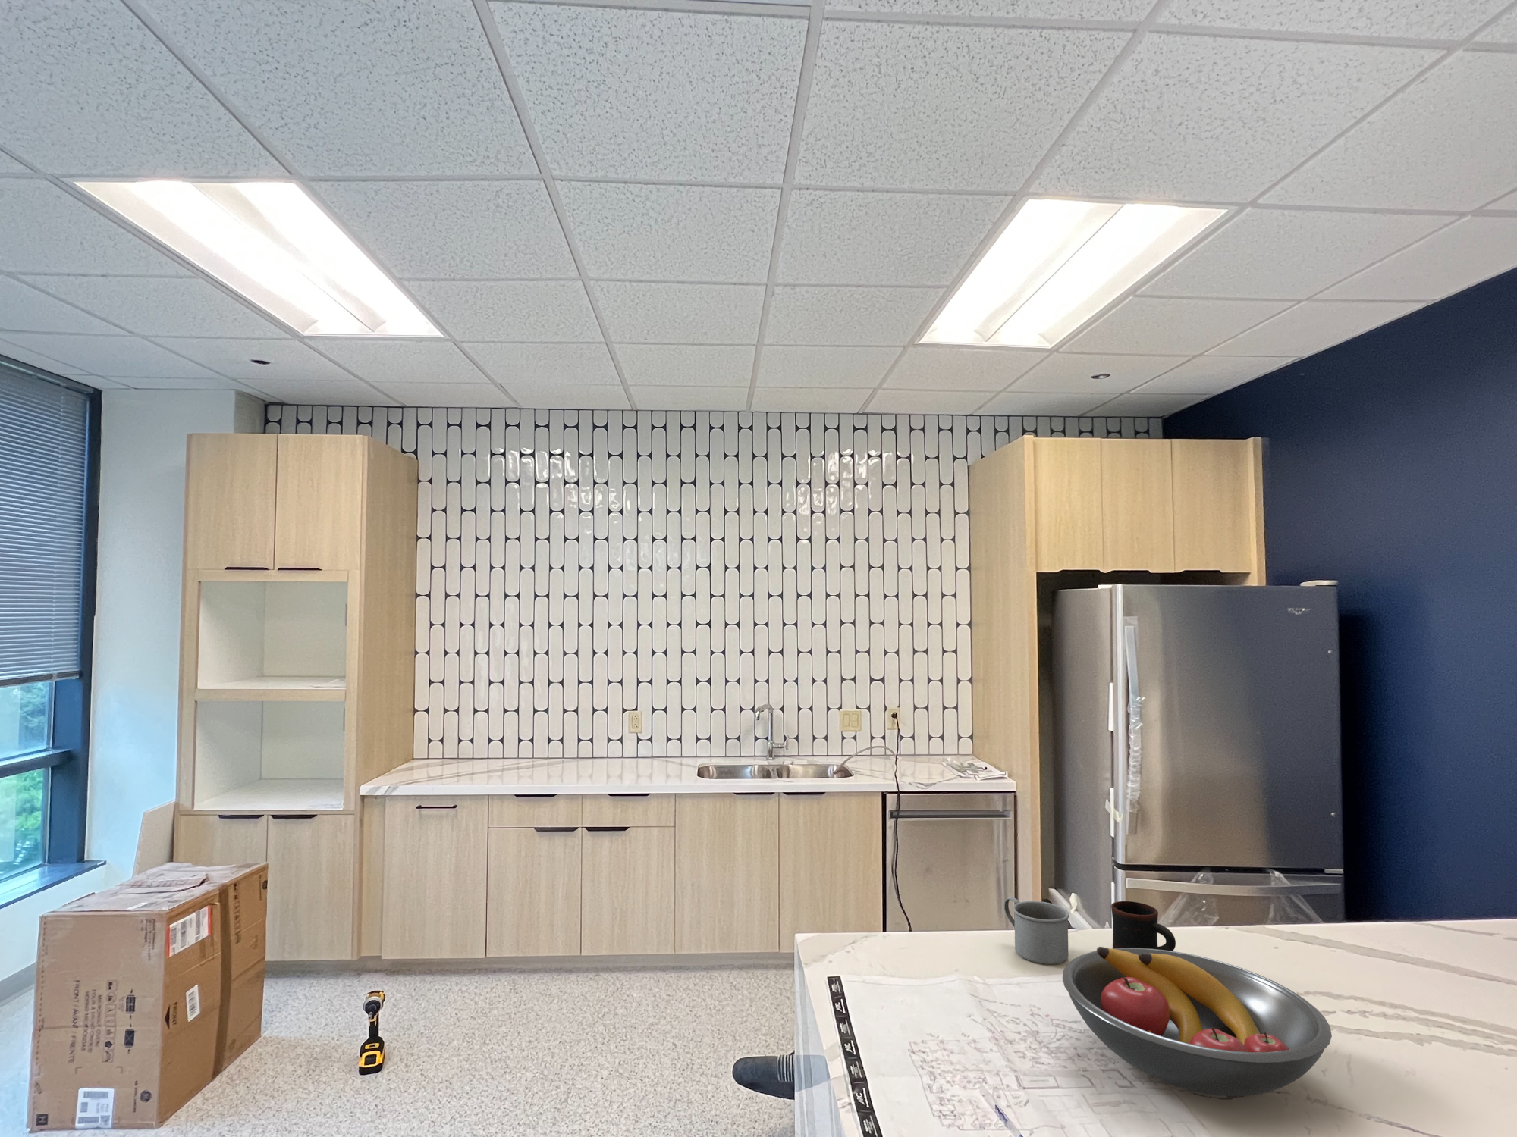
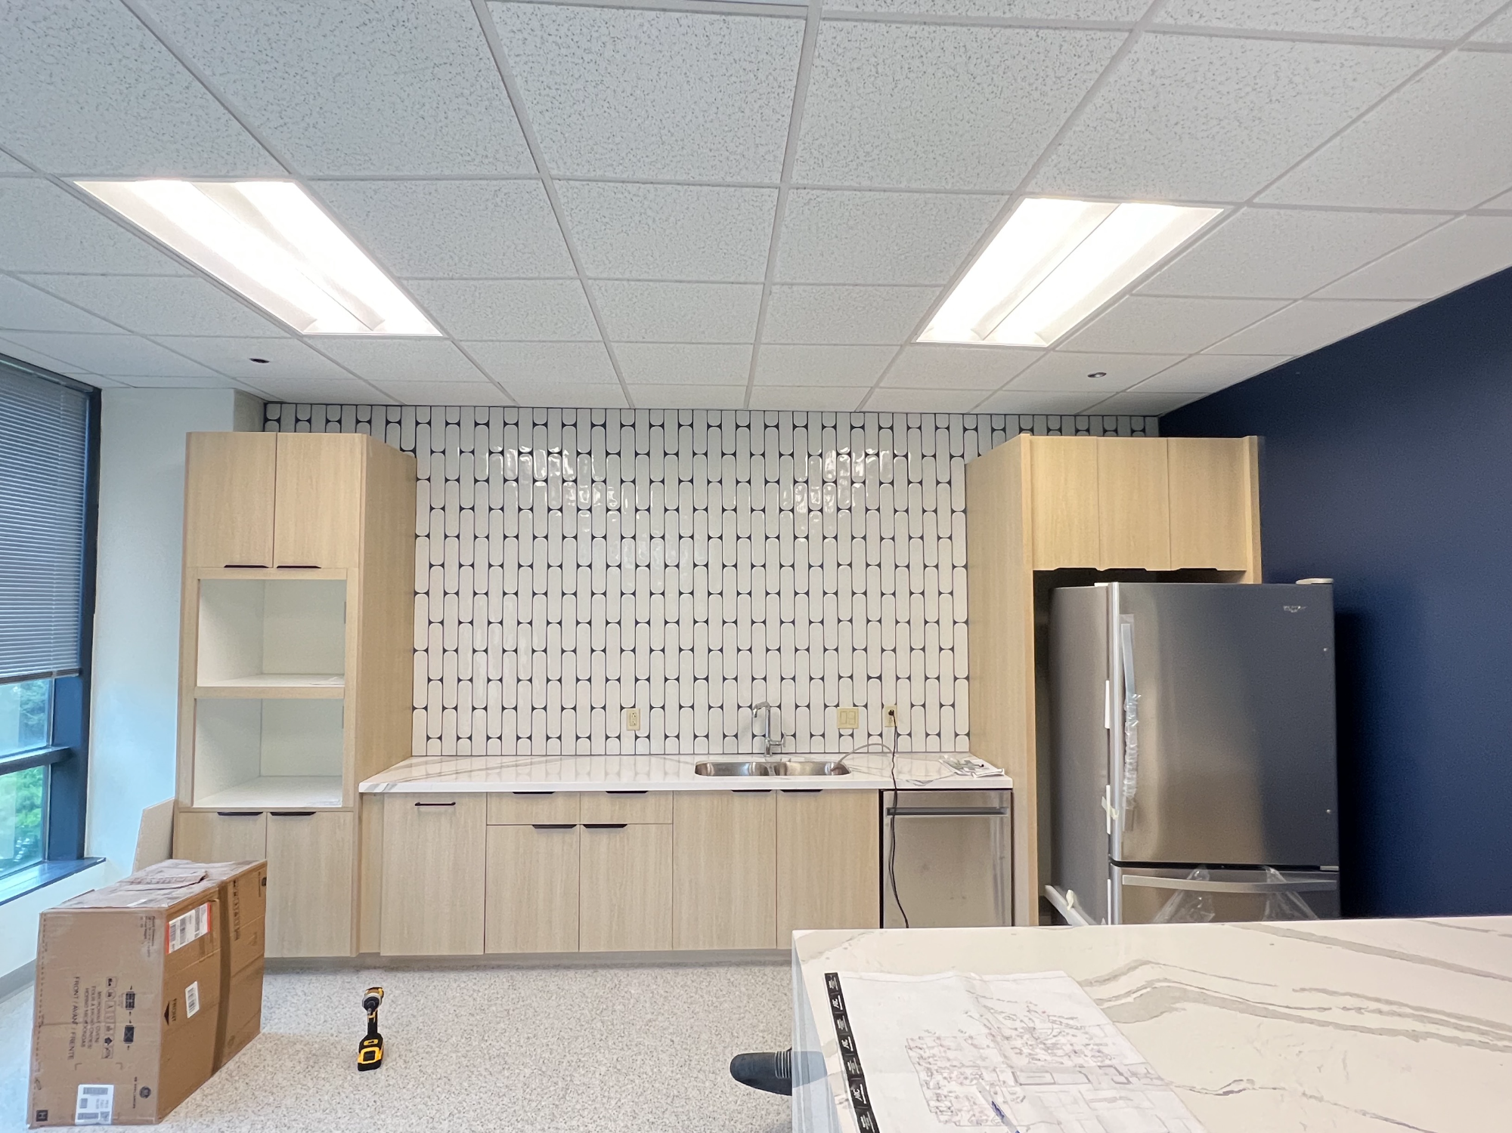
- fruit bowl (1187, 1020)
- mug (1144, 936)
- mug (1036, 929)
